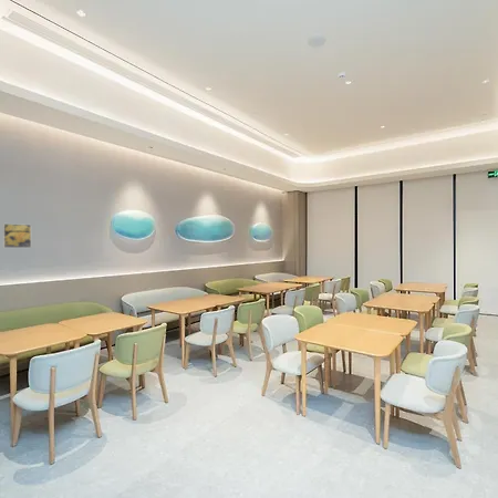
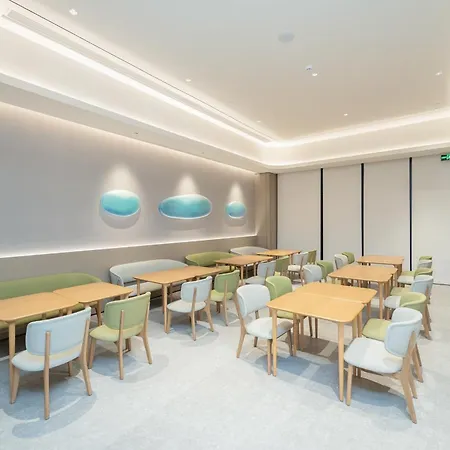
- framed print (17, 236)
